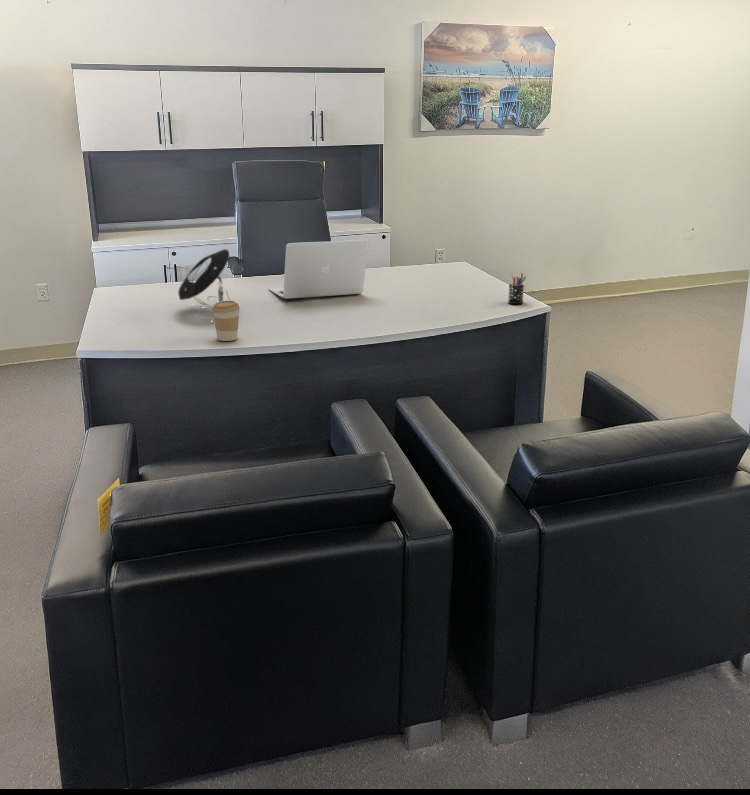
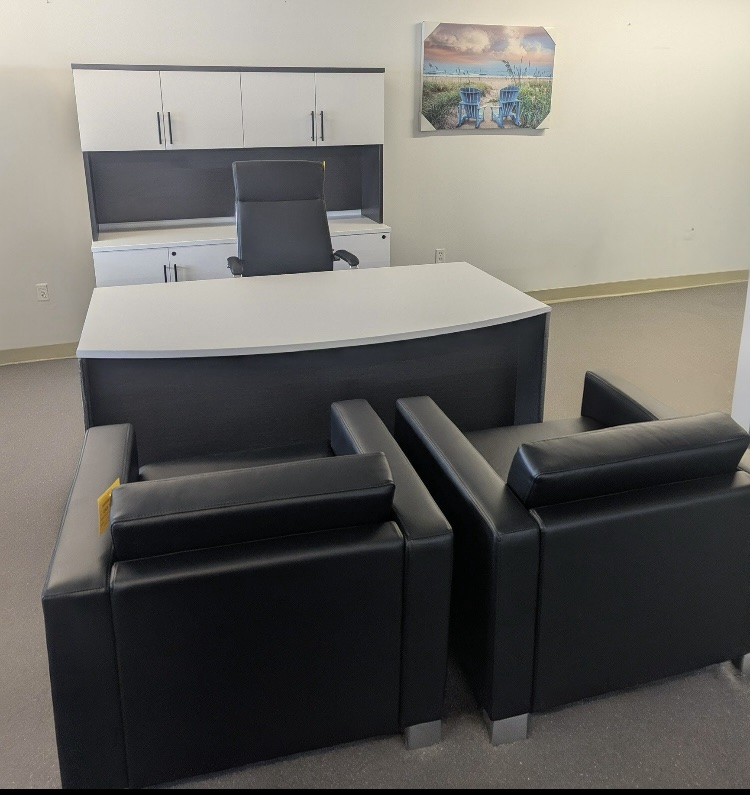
- laptop (316, 266)
- coffee cup (226, 320)
- pen holder (518, 287)
- desk lamp (205, 278)
